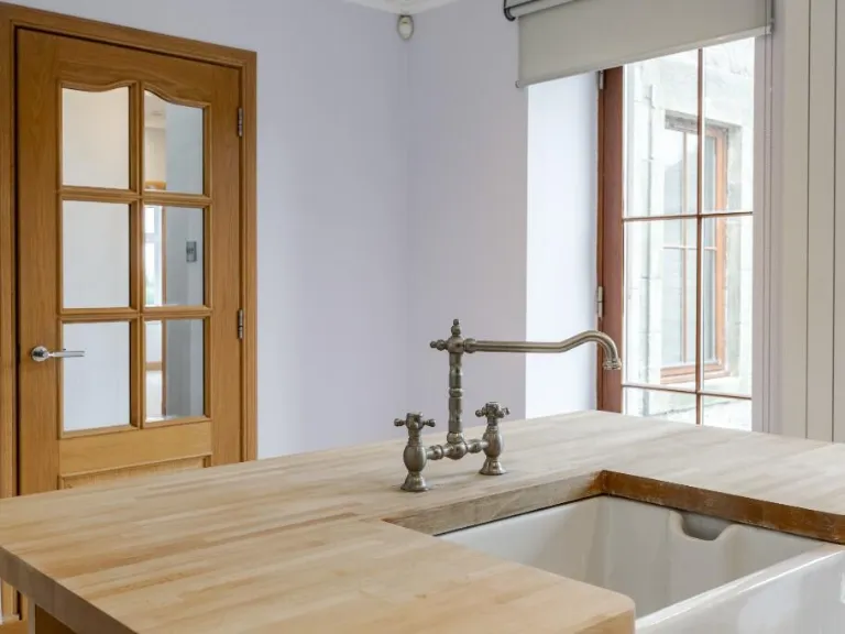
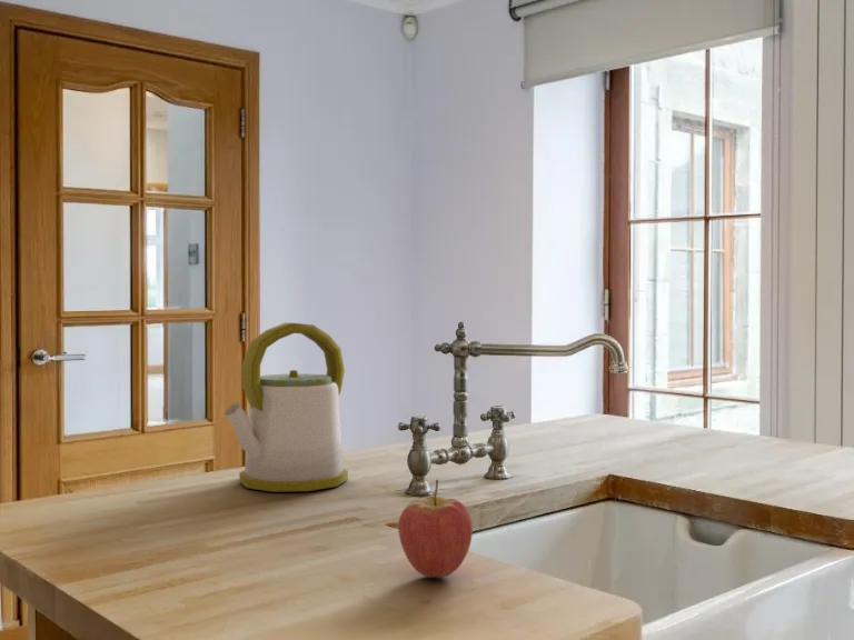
+ fruit (435, 528)
+ kettle (285, 402)
